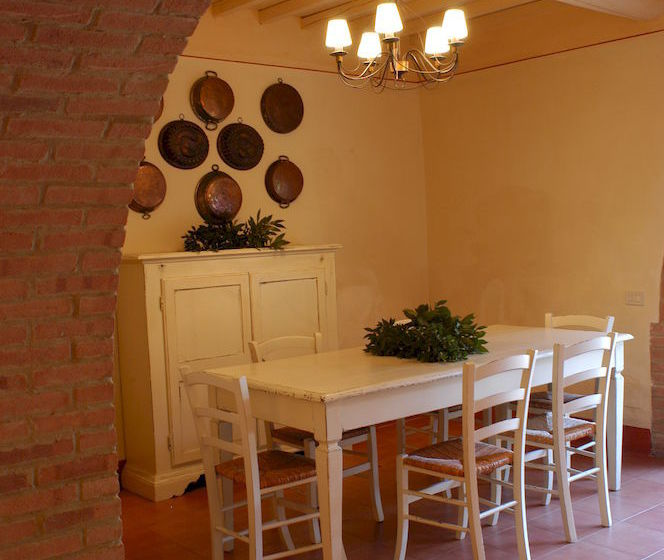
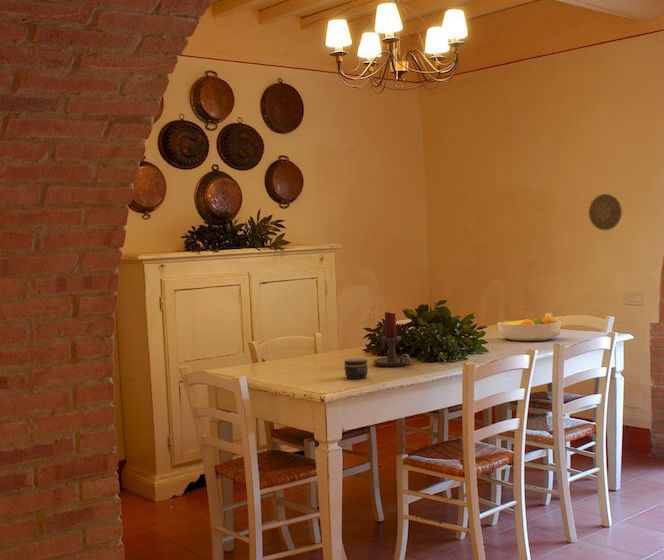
+ fruit bowl (529, 326)
+ jar (356, 368)
+ decorative plate (604, 212)
+ candle holder (394, 338)
